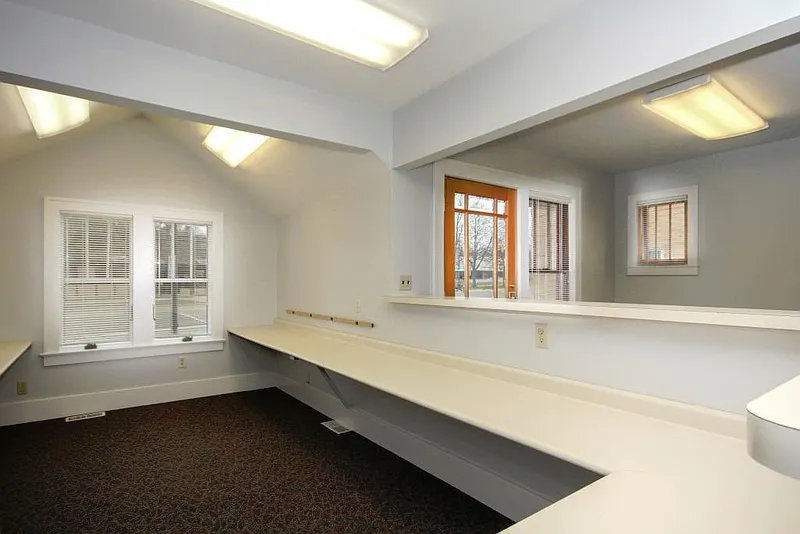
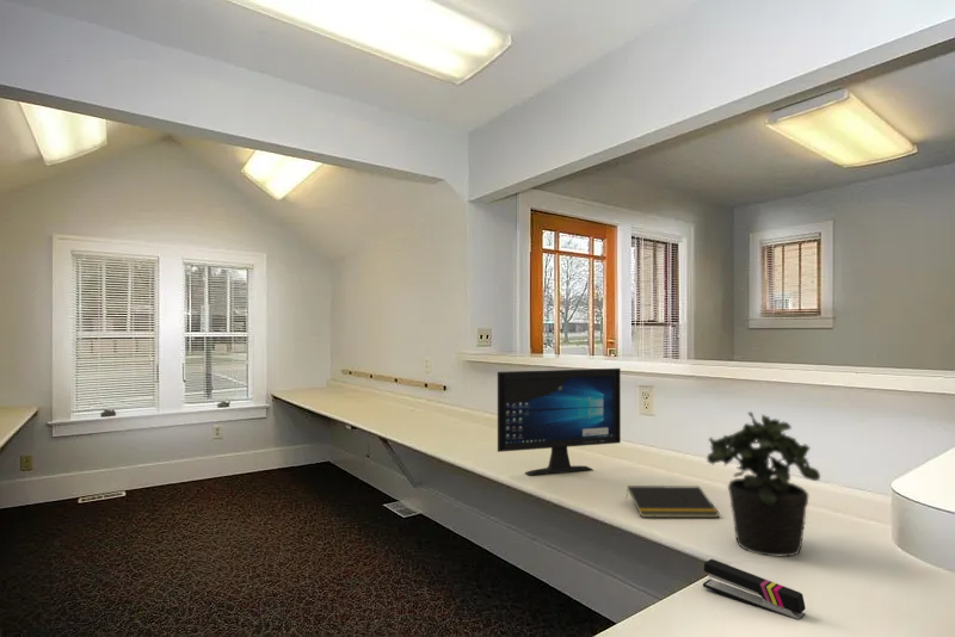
+ notepad (671, 501)
+ computer monitor (555, 419)
+ potted plant (760, 477)
+ stapler (751, 587)
